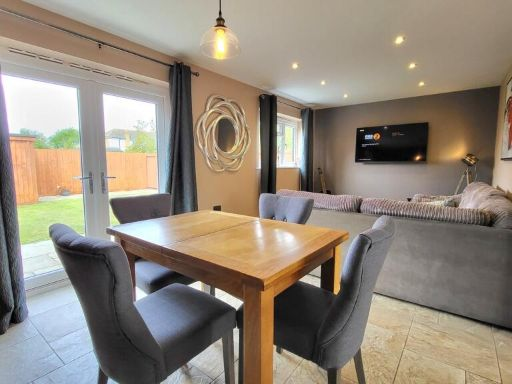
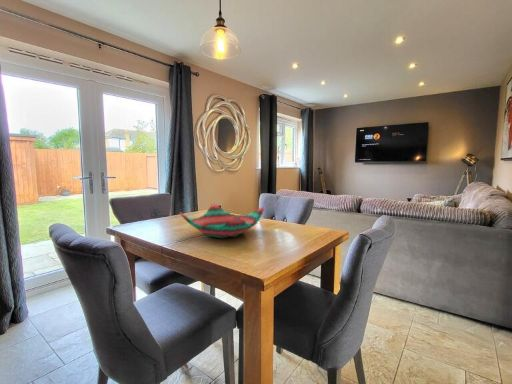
+ decorative bowl (224, 221)
